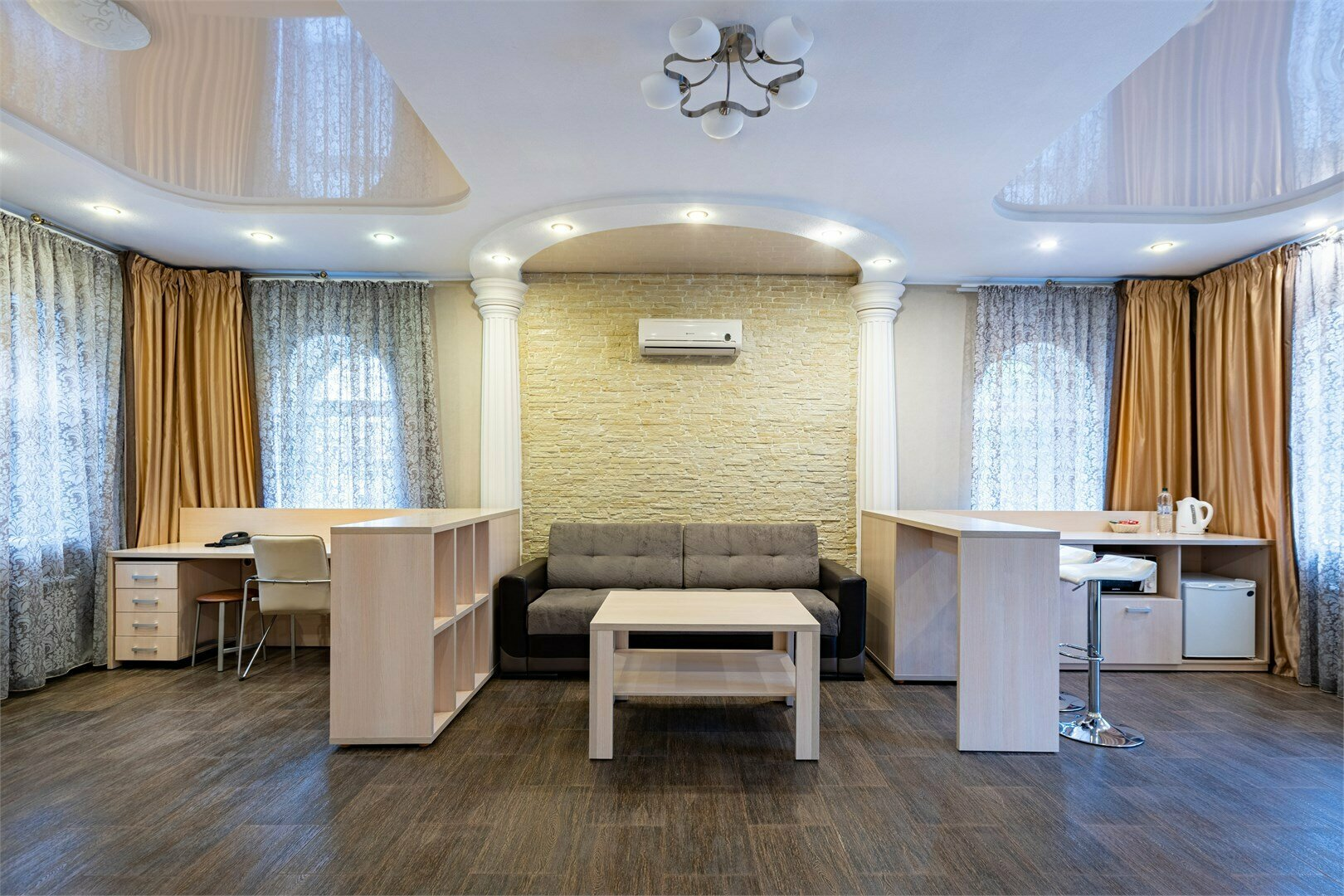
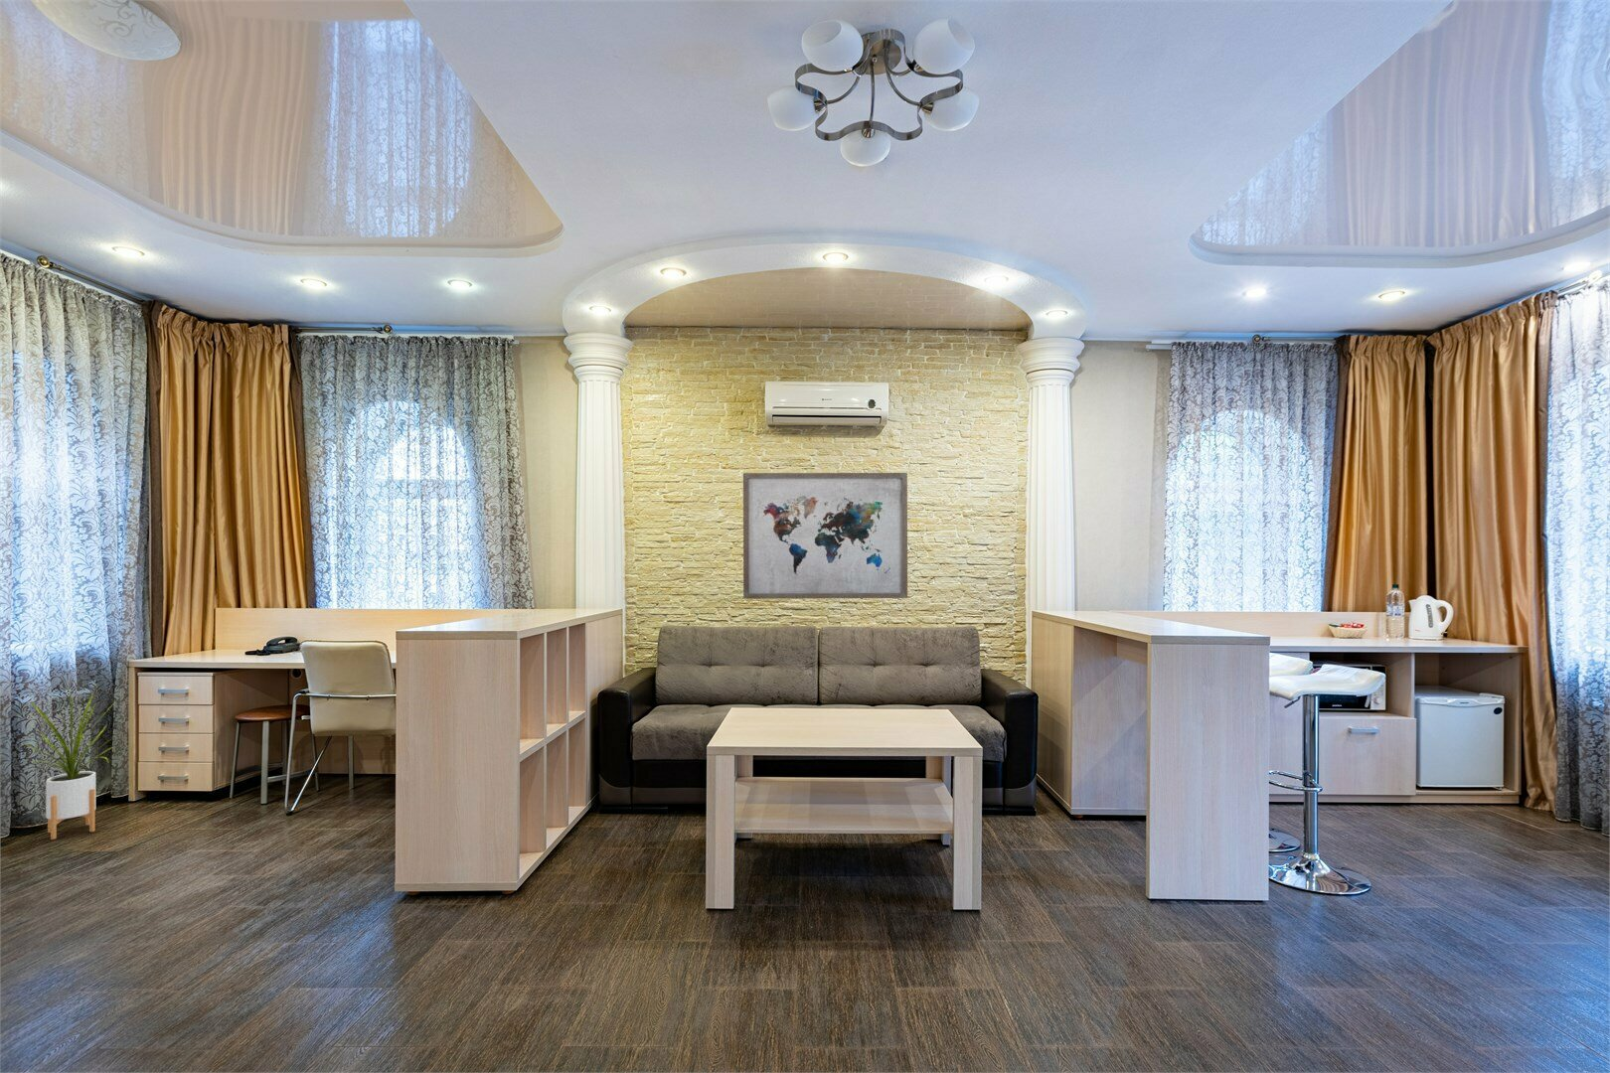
+ house plant (69, 758)
+ wall art (825, 535)
